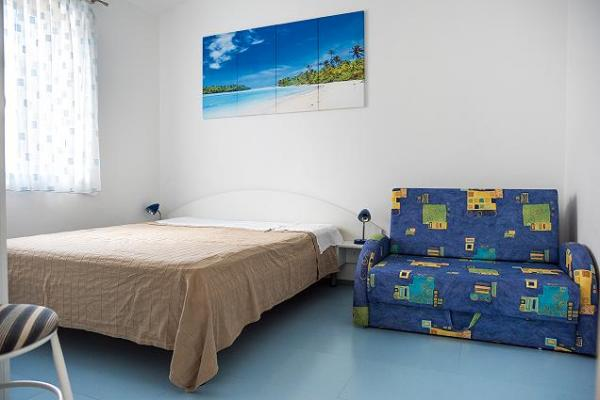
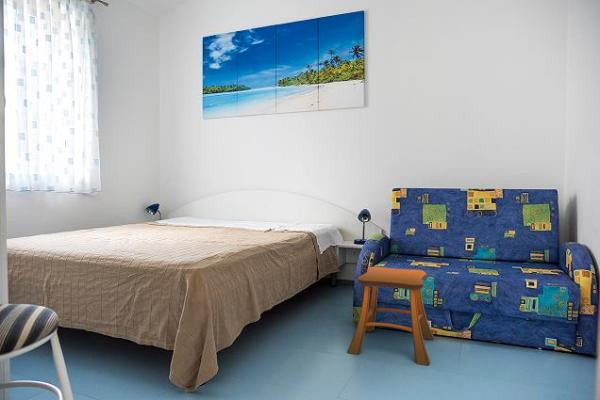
+ stool (392, 309)
